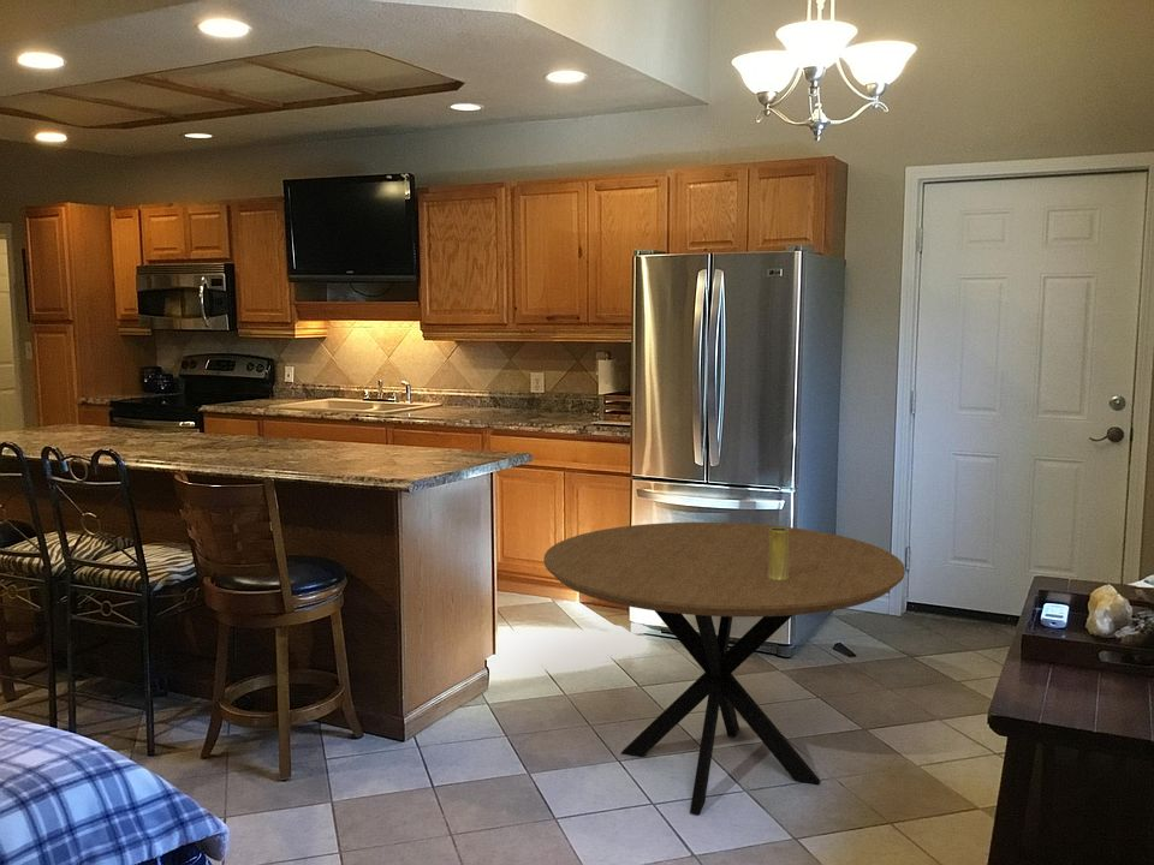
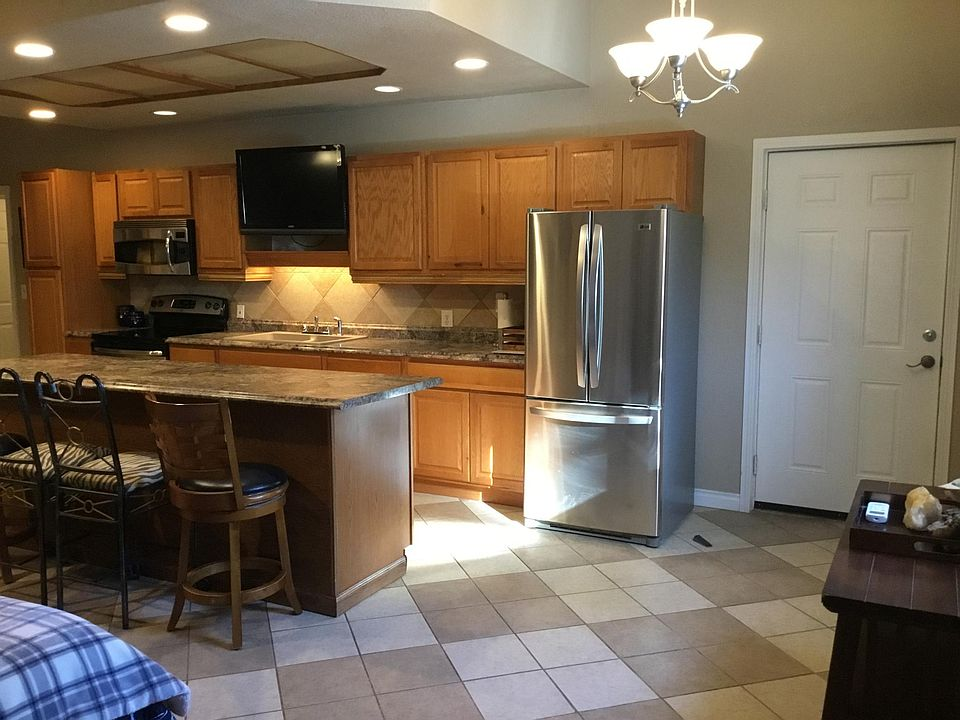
- vase (778, 553)
- dining table (718, 662)
